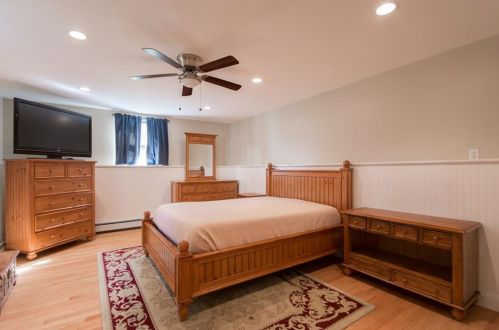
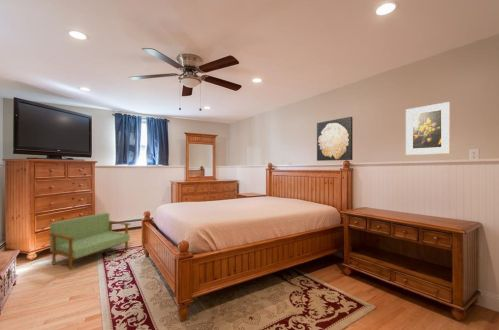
+ wall art (333, 140)
+ armchair (92, 237)
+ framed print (426, 130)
